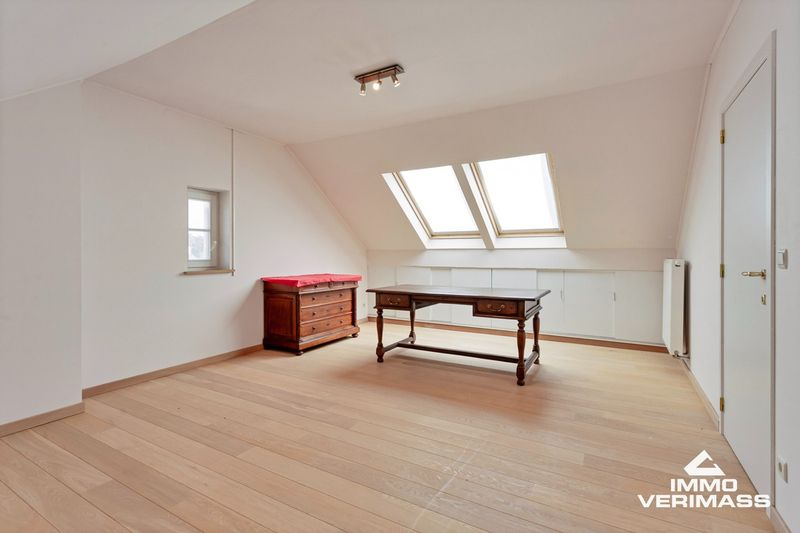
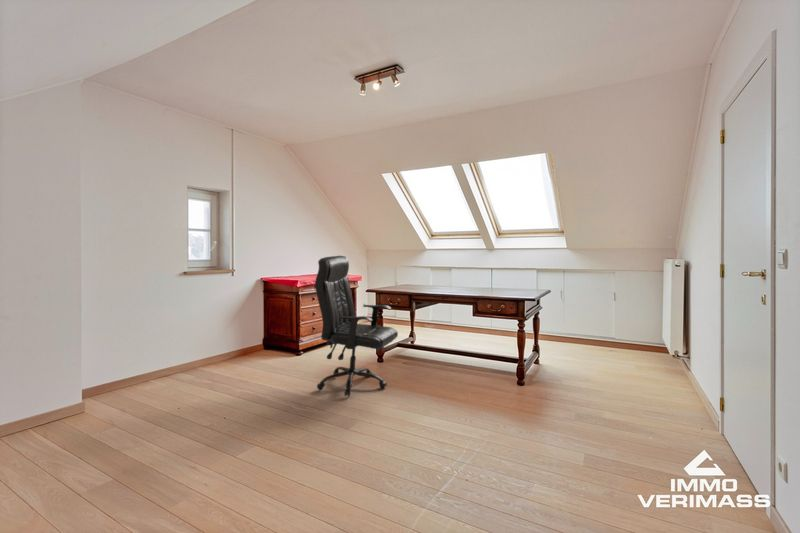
+ office chair (357, 321)
